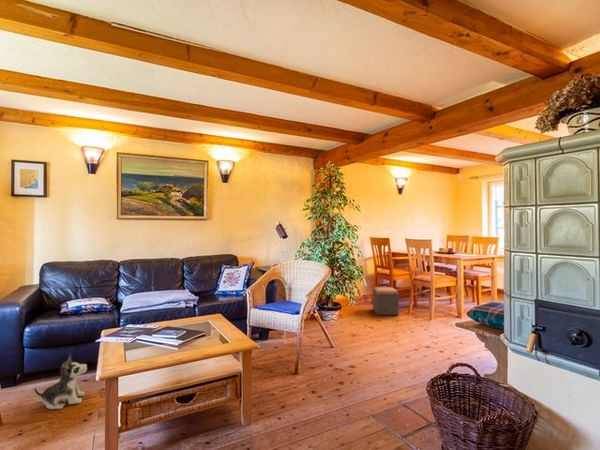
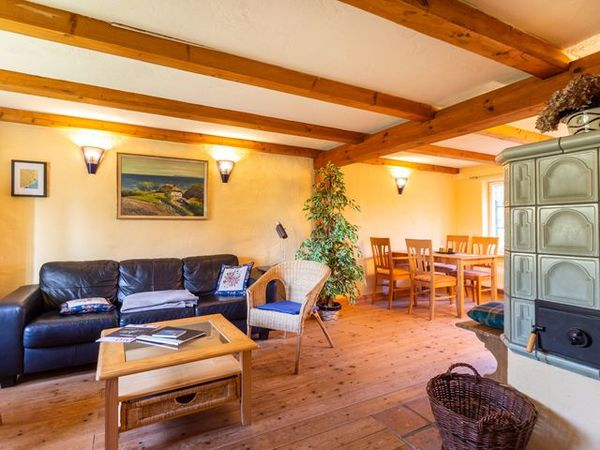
- plush toy (61, 379)
- footstool (385, 300)
